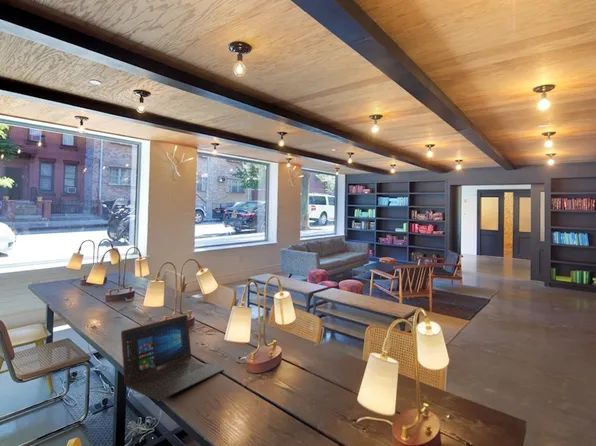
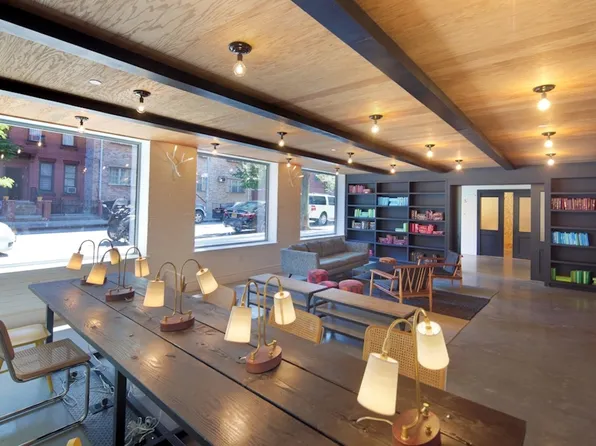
- laptop (175, 352)
